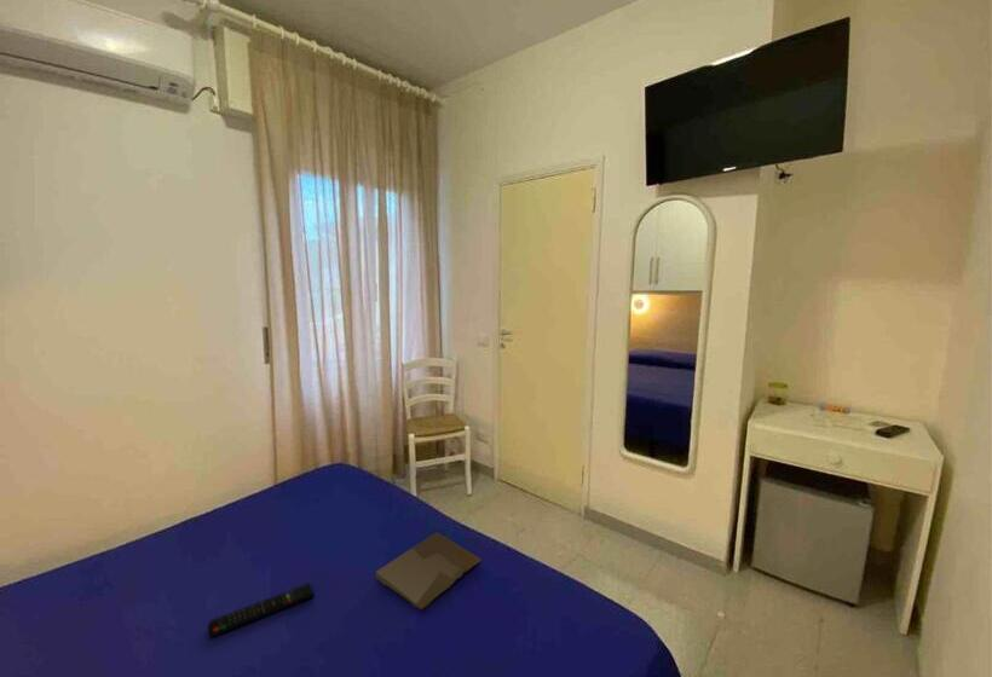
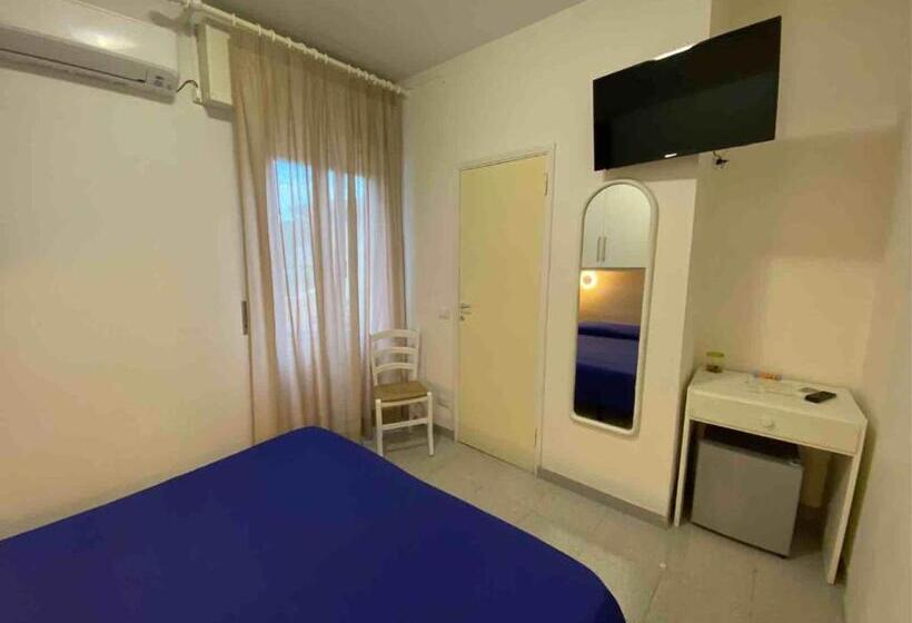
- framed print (429, 566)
- remote control (263, 609)
